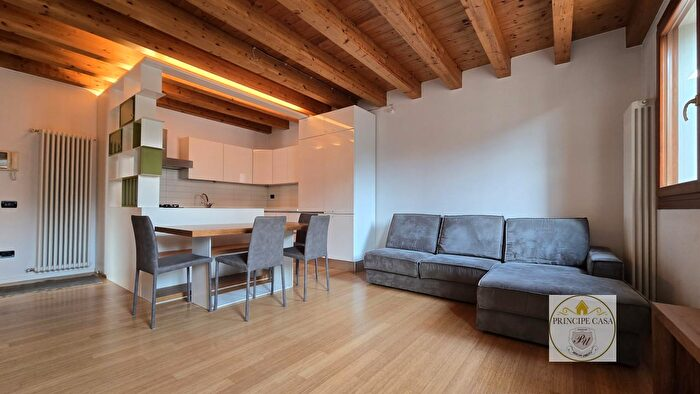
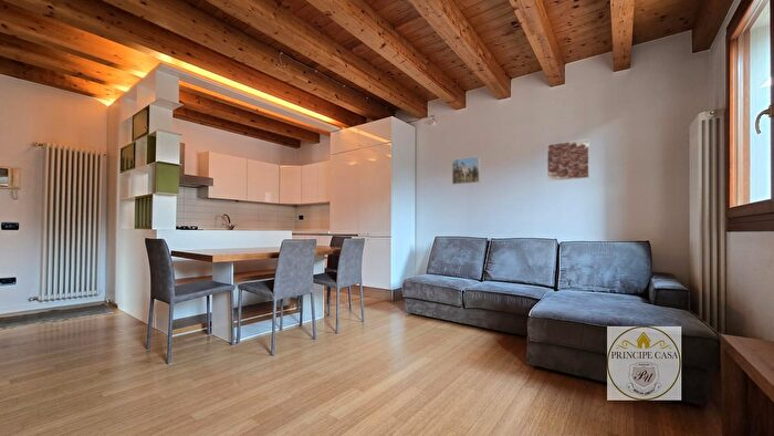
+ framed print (466, 170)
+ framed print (567, 160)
